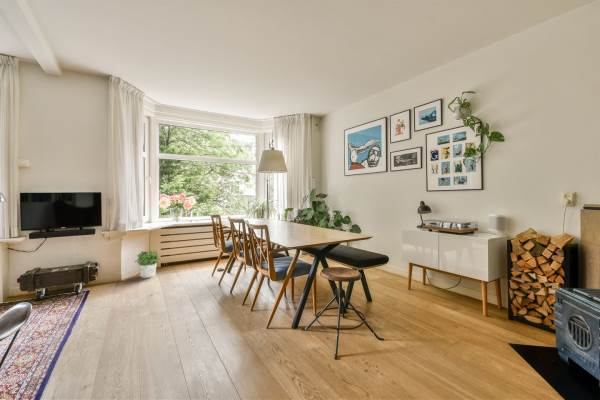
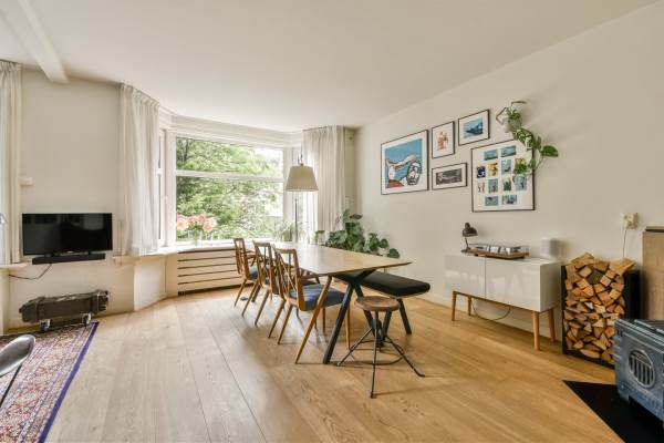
- potted plant (148, 263)
